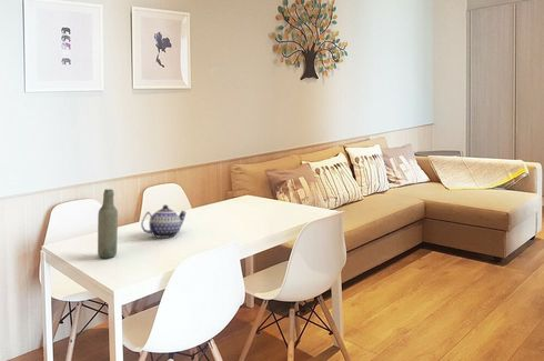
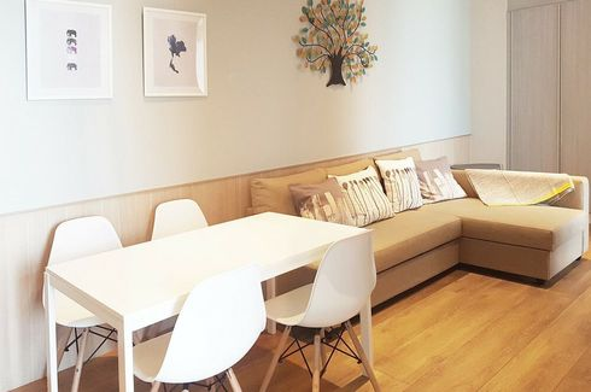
- teapot (164, 220)
- bottle (107, 222)
